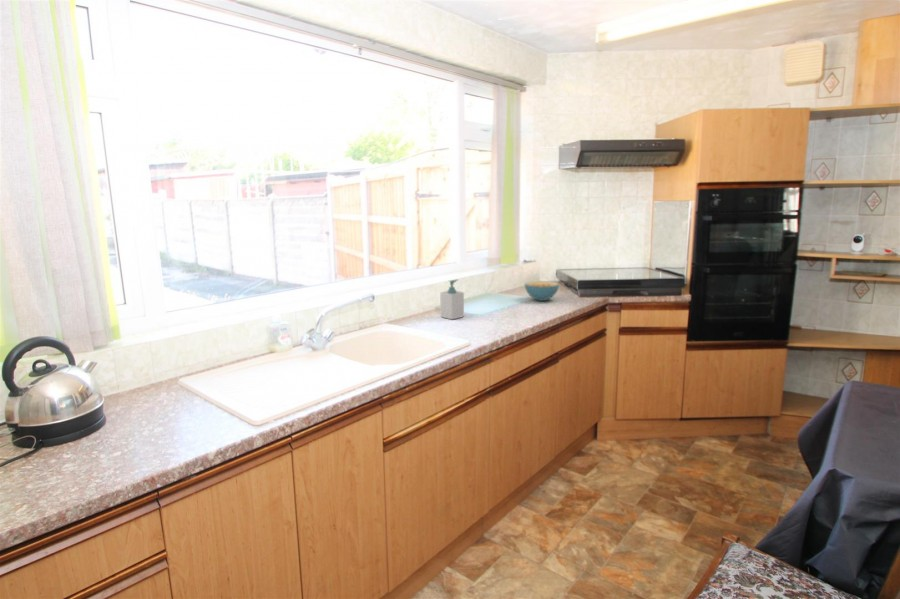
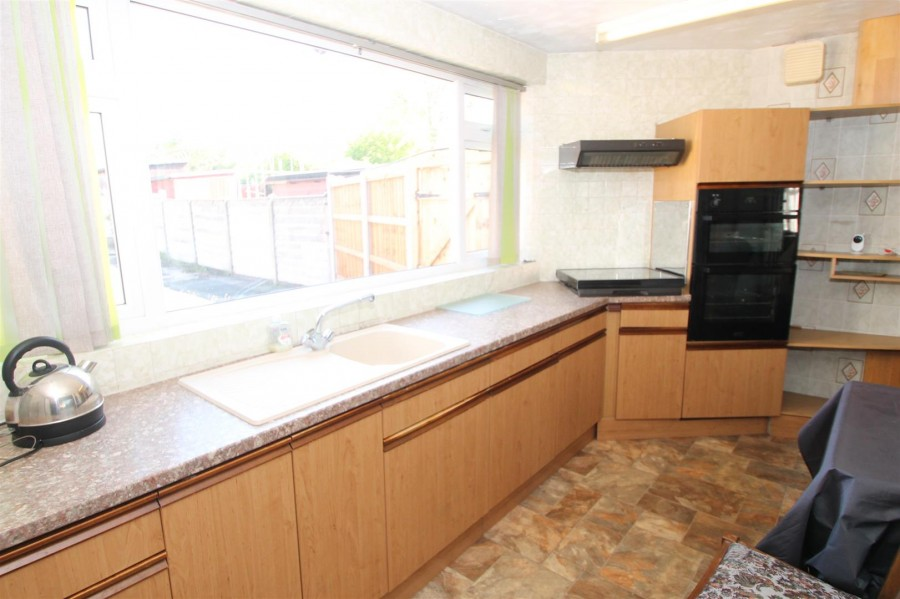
- cereal bowl (541, 291)
- soap bottle (452, 298)
